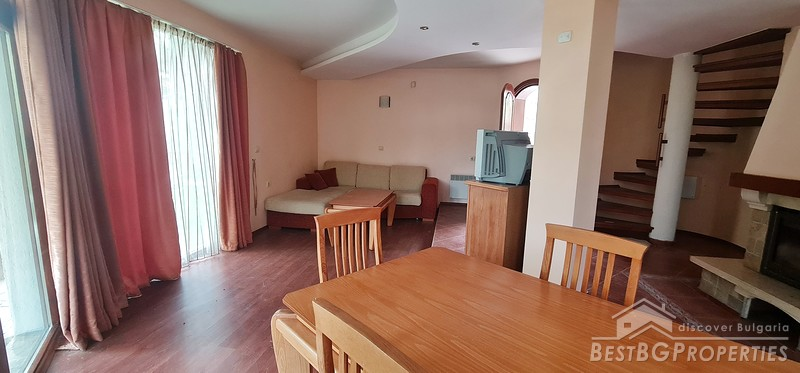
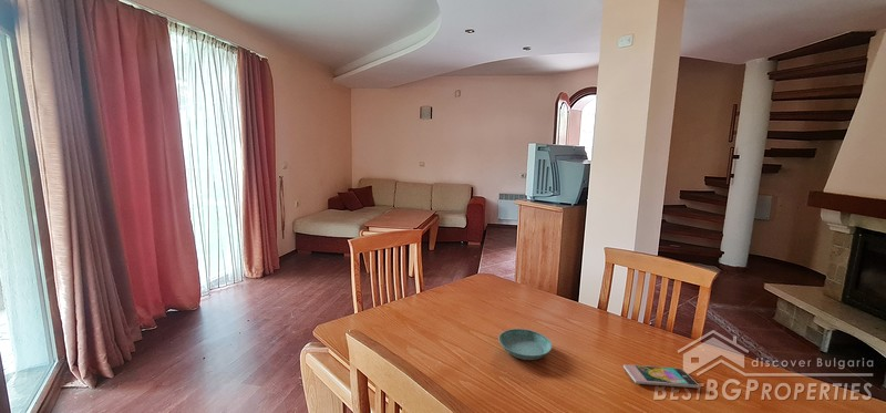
+ smartphone (659, 375)
+ saucer (524, 344)
